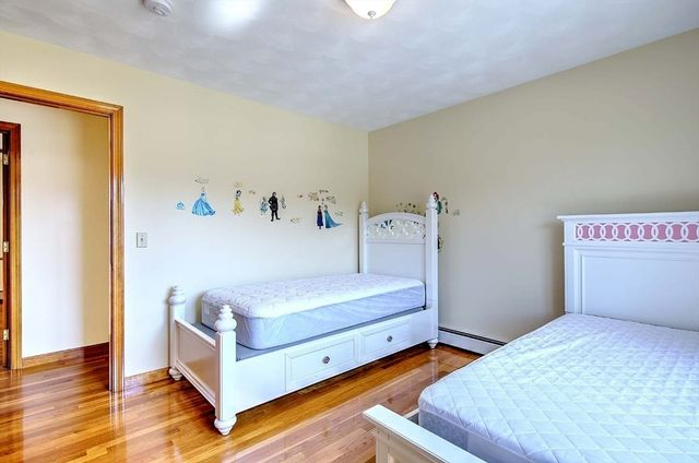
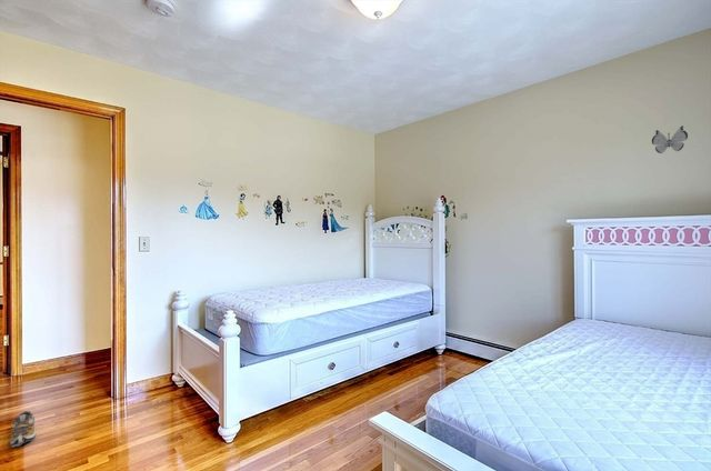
+ shoe (23, 427)
+ decorative butterfly (669, 139)
